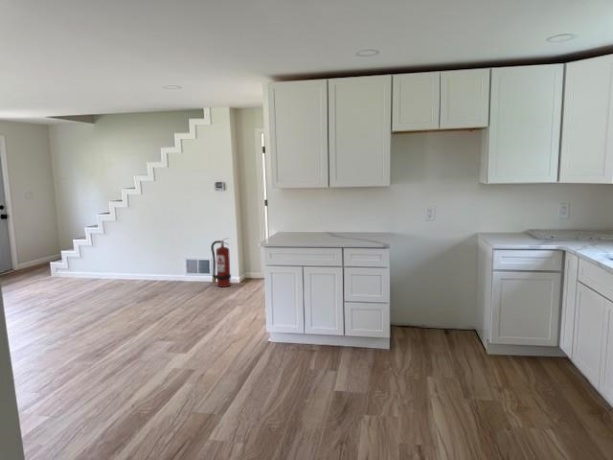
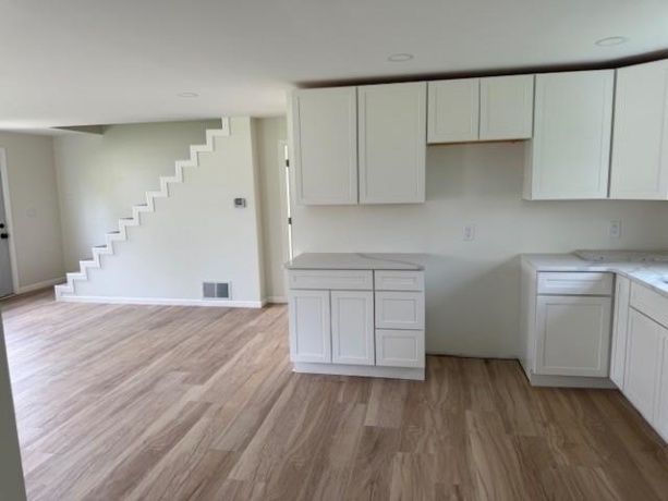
- fire extinguisher (220, 261)
